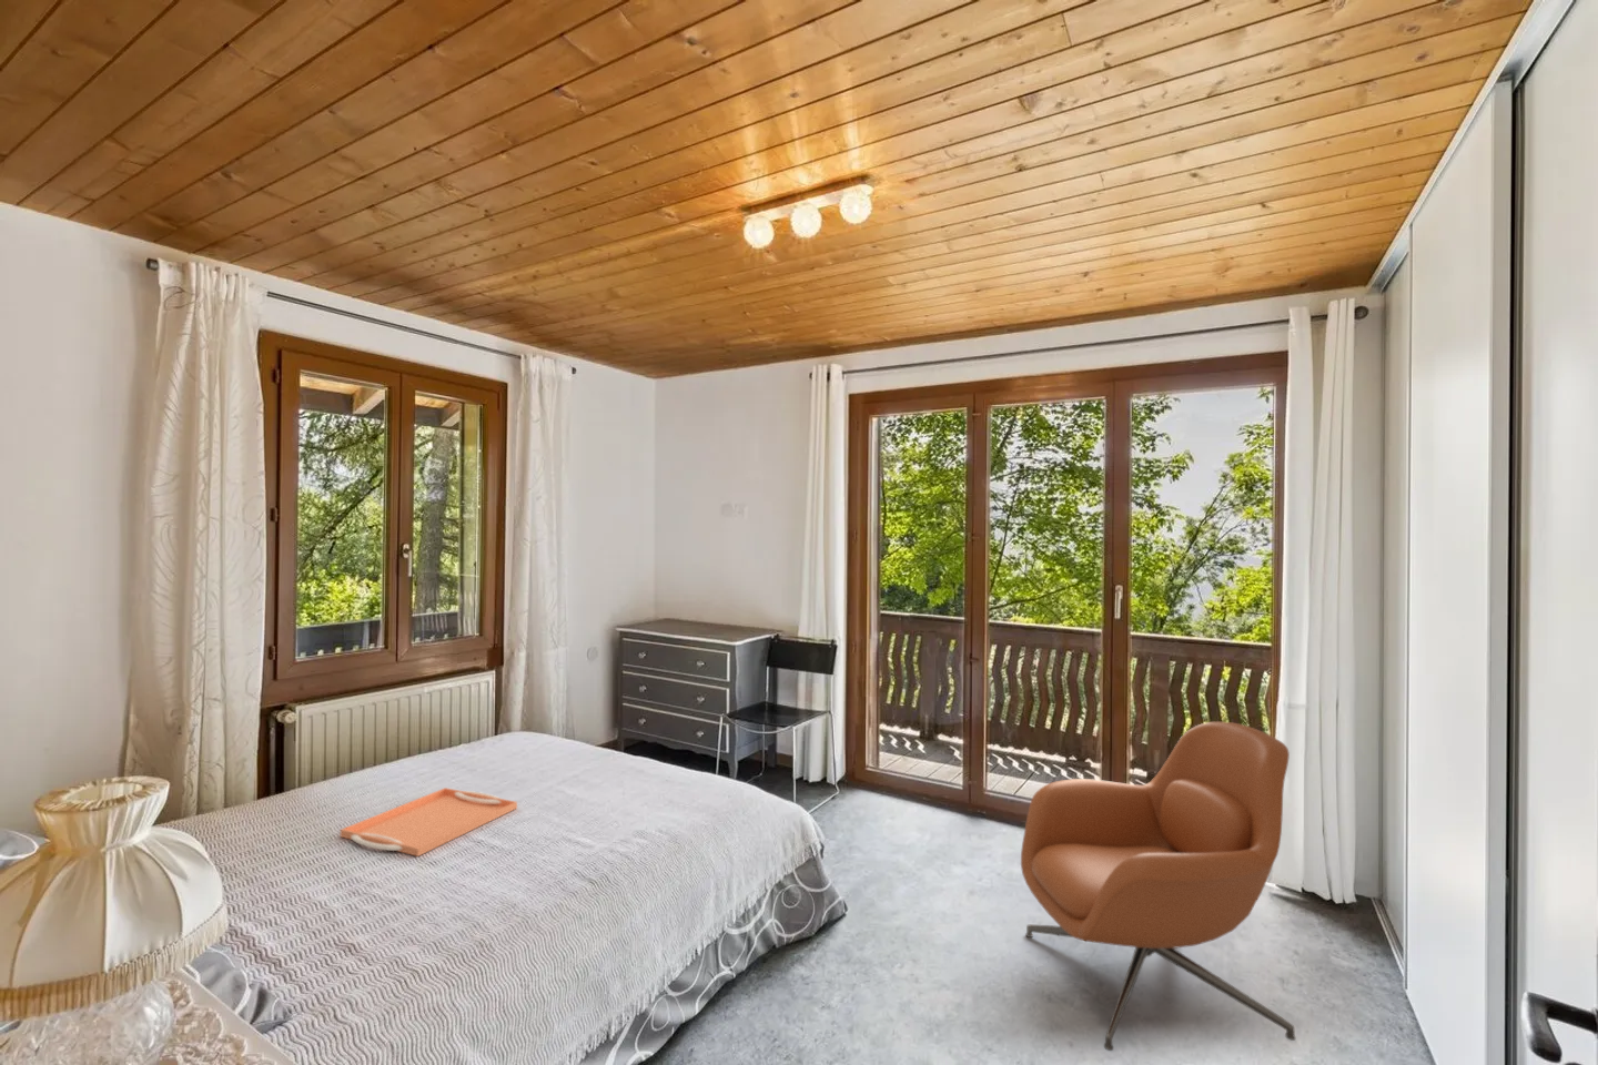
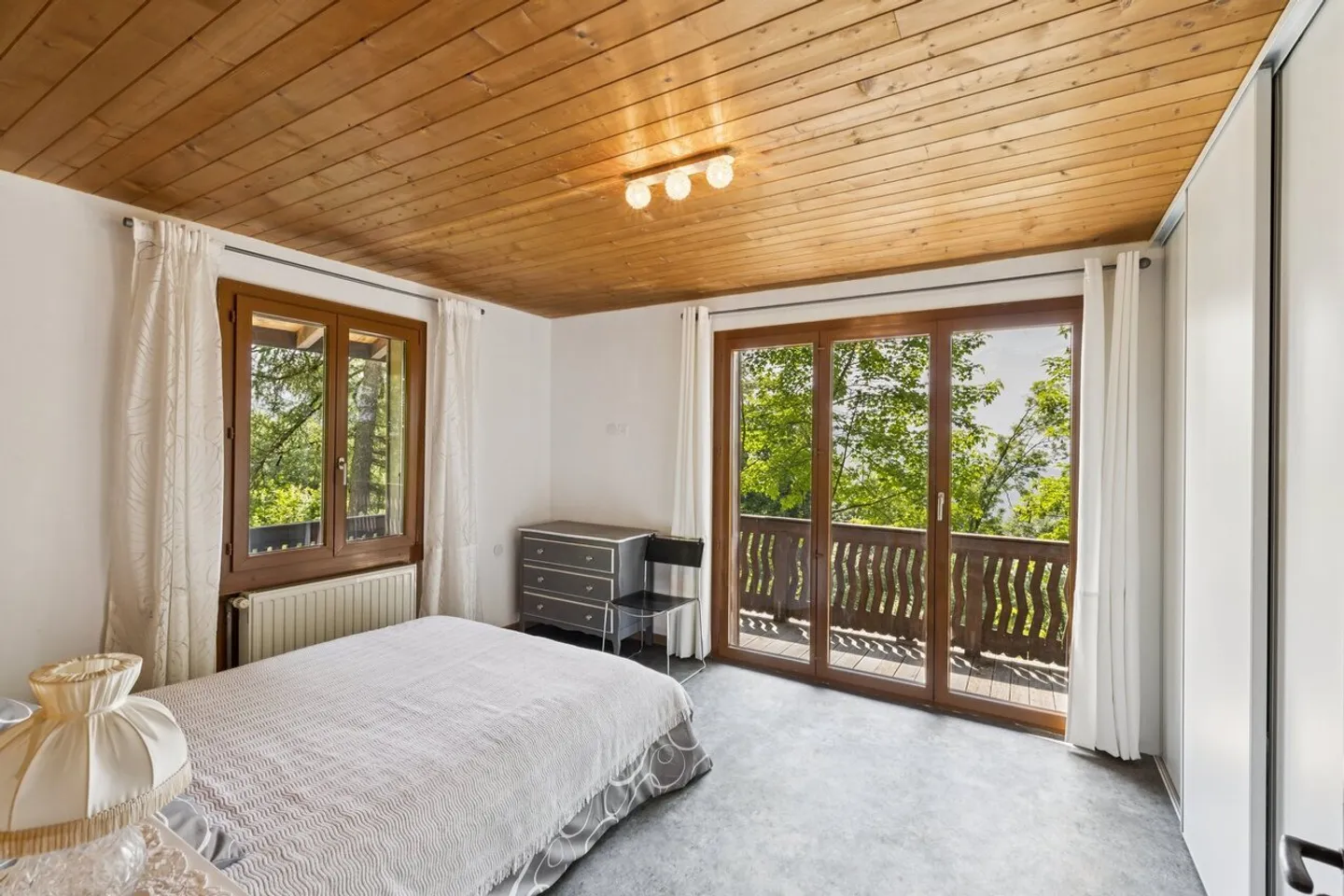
- armchair (1155, 855)
- serving tray (433, 818)
